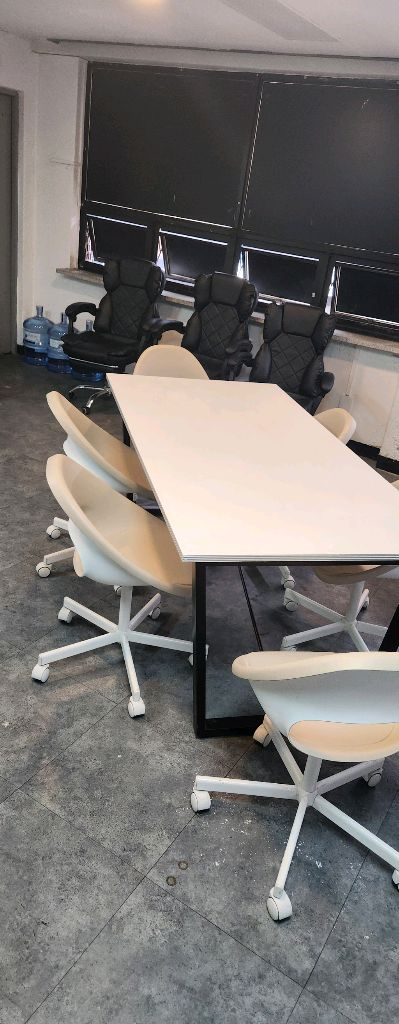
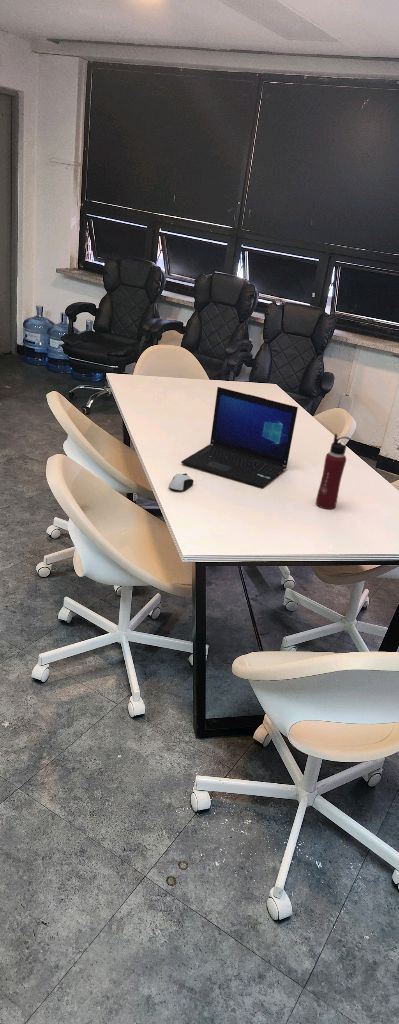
+ laptop (239, 435)
+ water bottle (333, 471)
+ computer mouse (181, 480)
